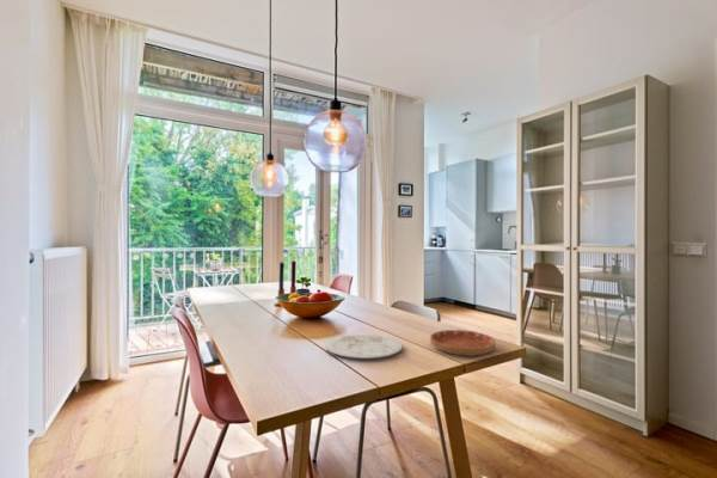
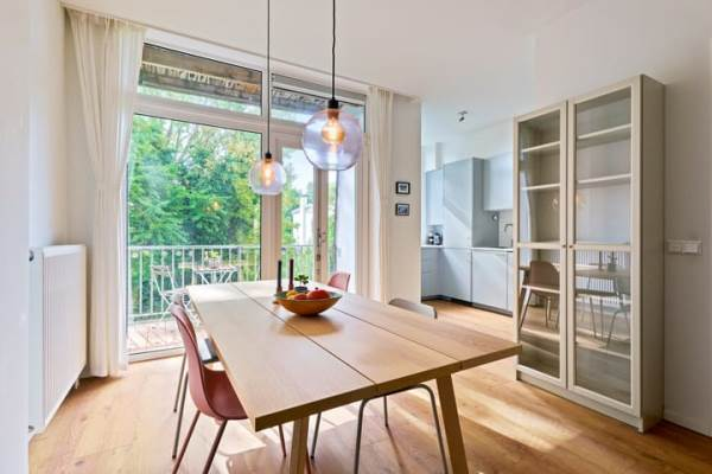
- saucer (461, 342)
- plate (363, 345)
